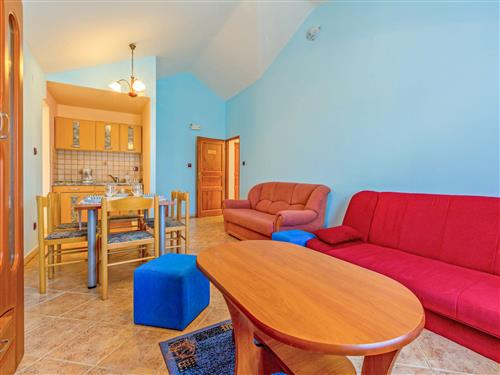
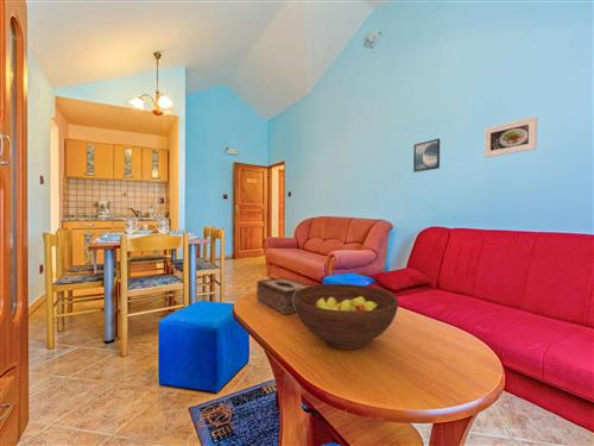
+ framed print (425, 156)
+ fruit bowl (343, 318)
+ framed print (508, 138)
+ tissue box (284, 294)
